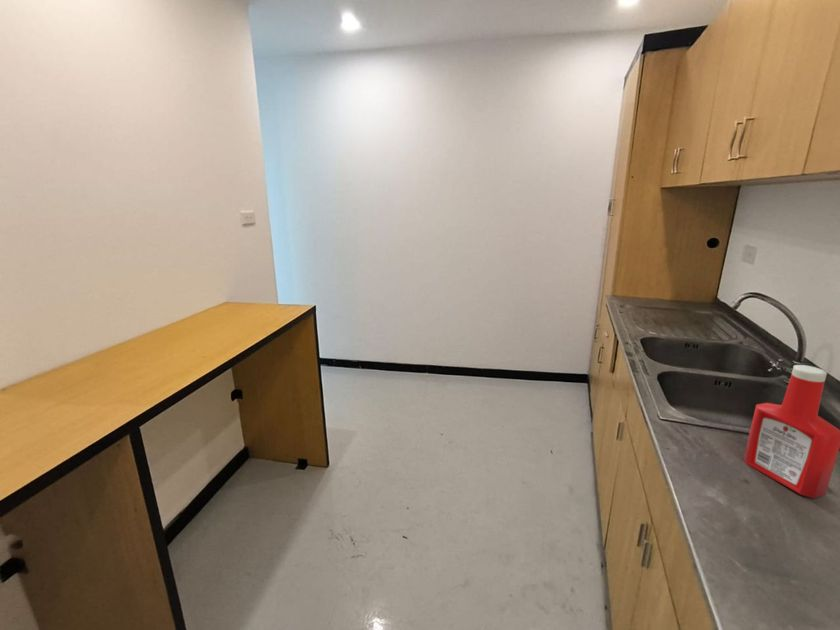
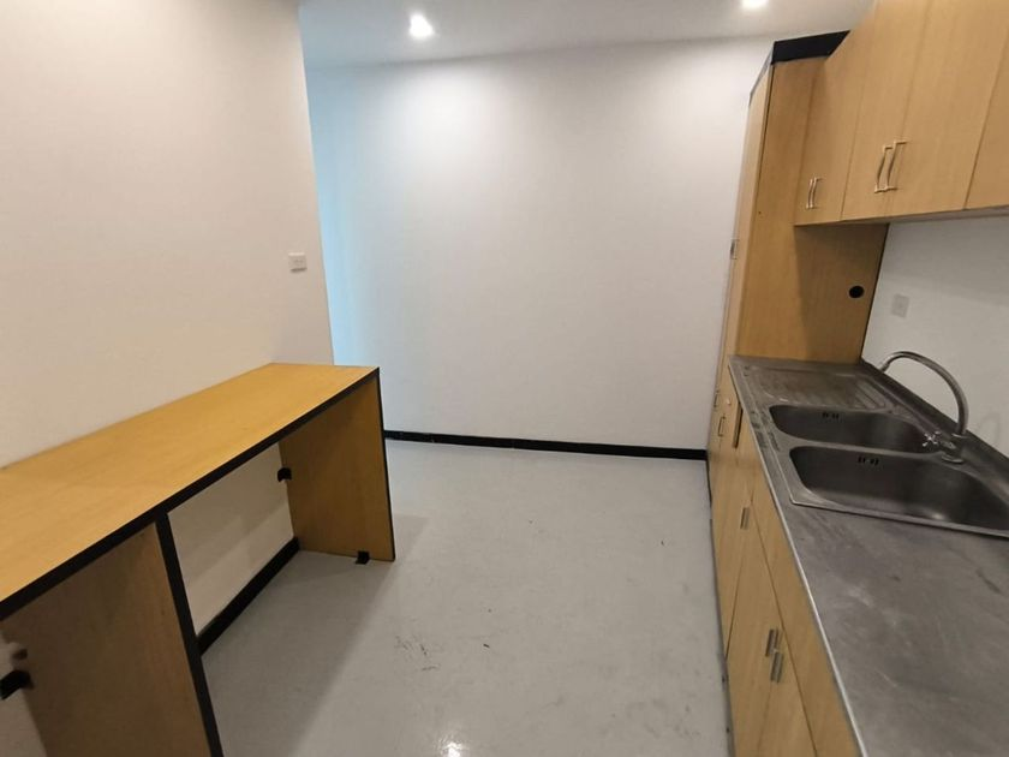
- soap bottle (795, 424)
